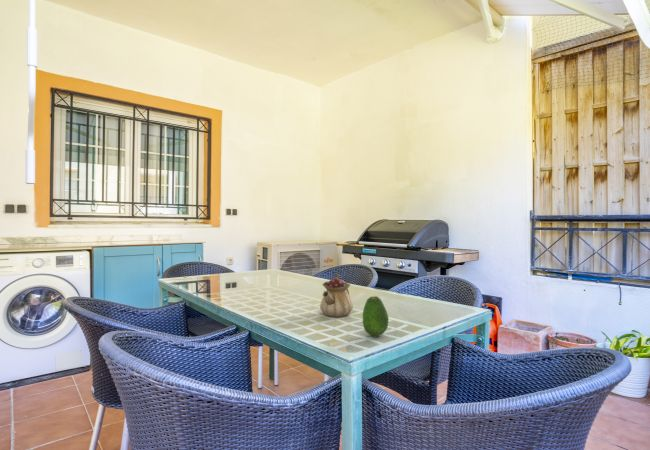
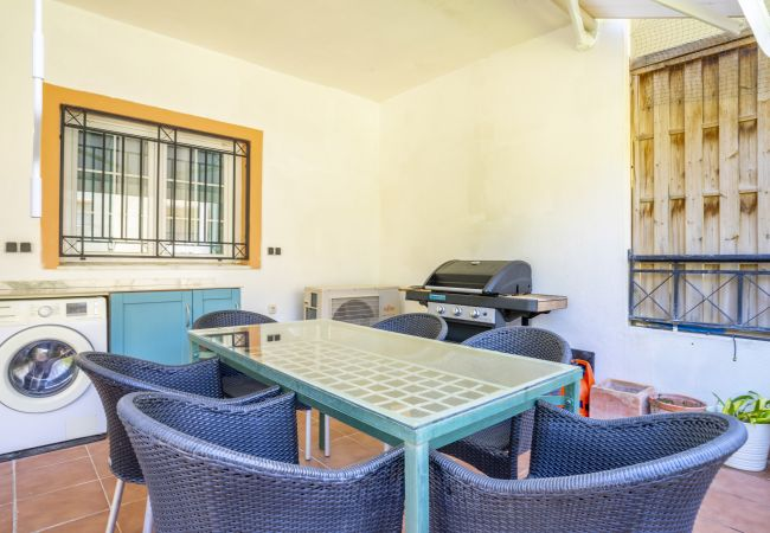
- teapot (337, 293)
- fruit (375, 316)
